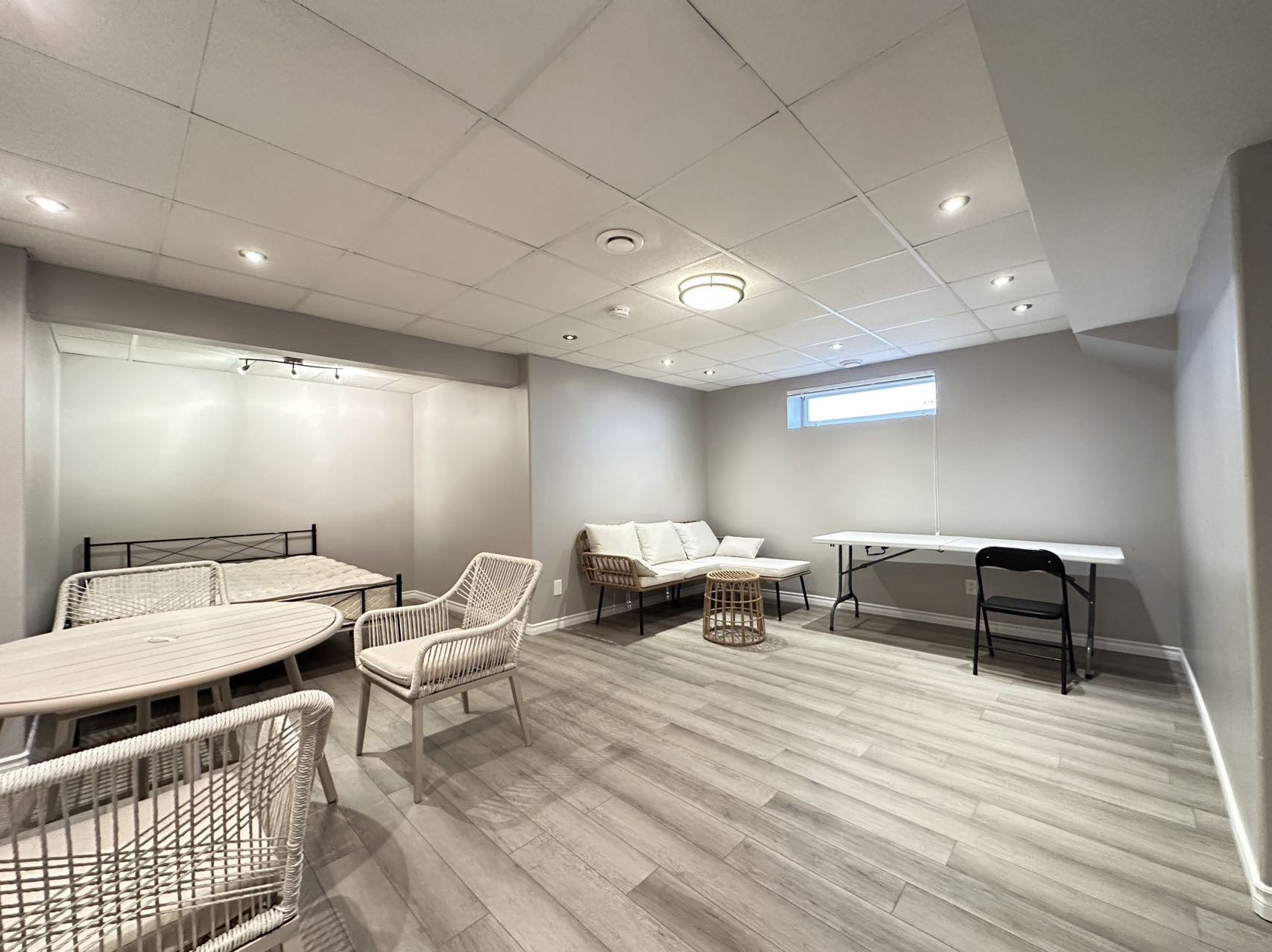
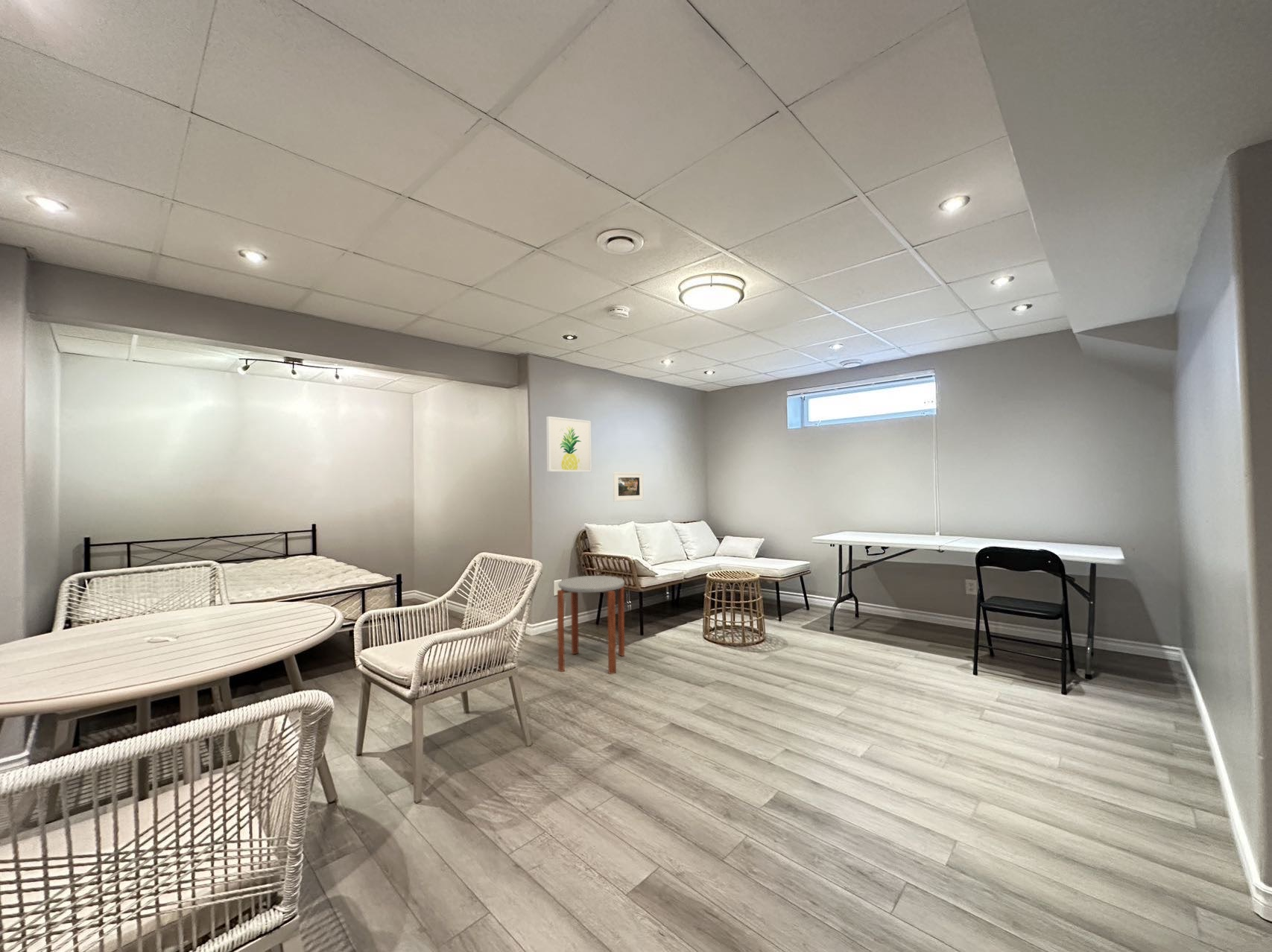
+ side table (578, 621)
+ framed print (628, 486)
+ wall art (569, 445)
